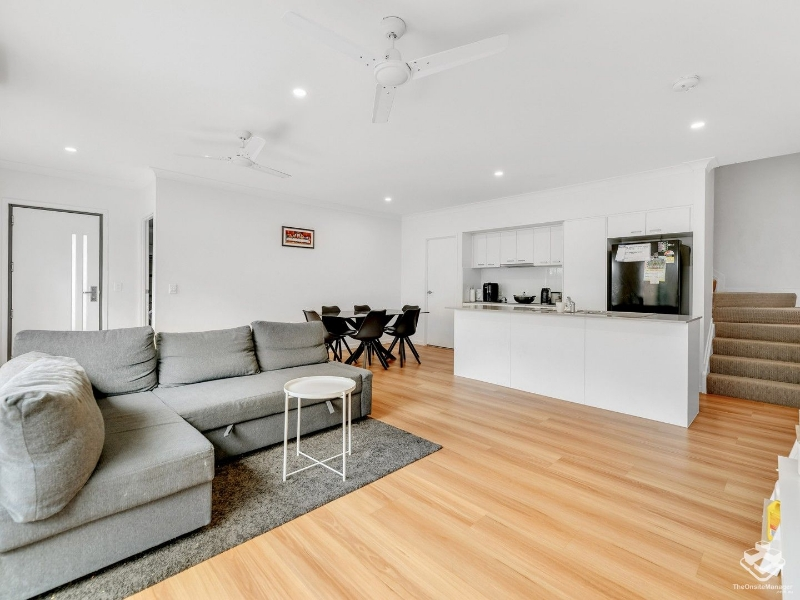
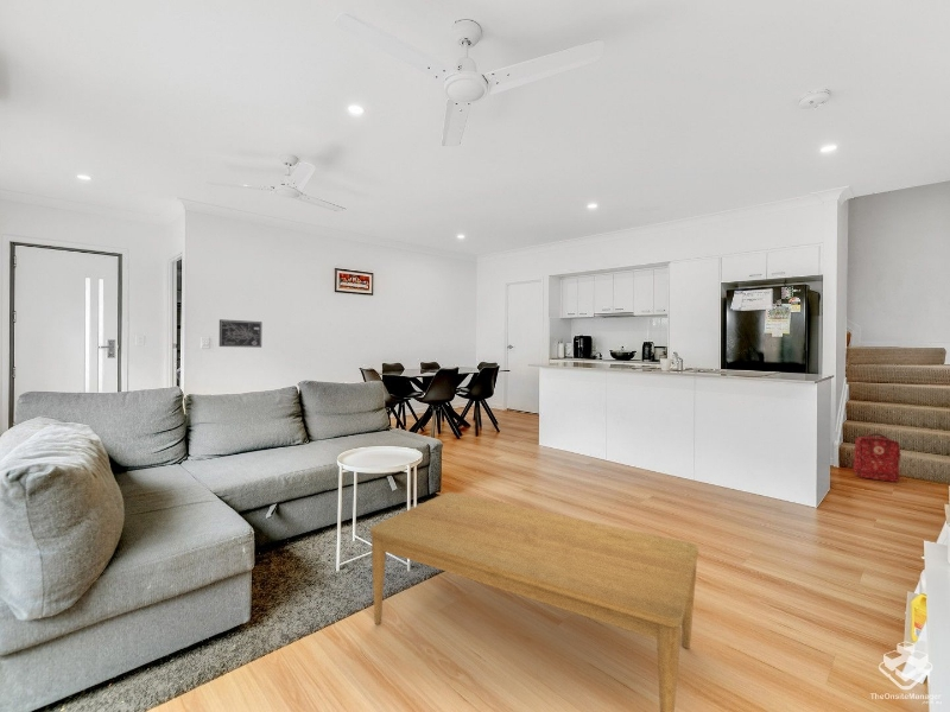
+ backpack (874, 454)
+ coffee table (527, 585)
+ wall art (241, 333)
